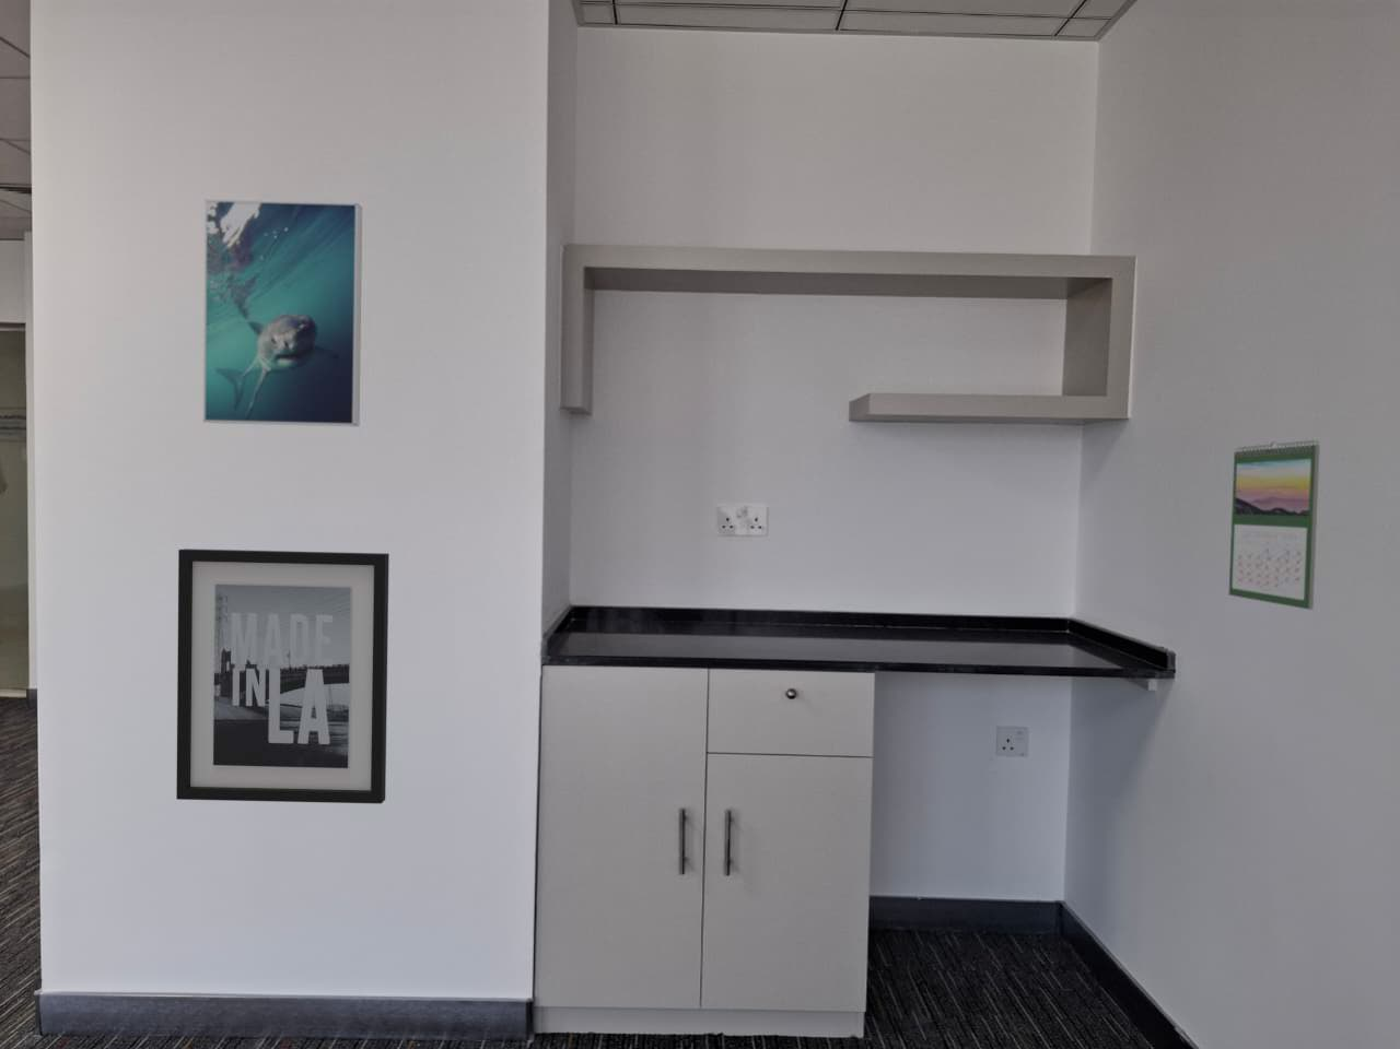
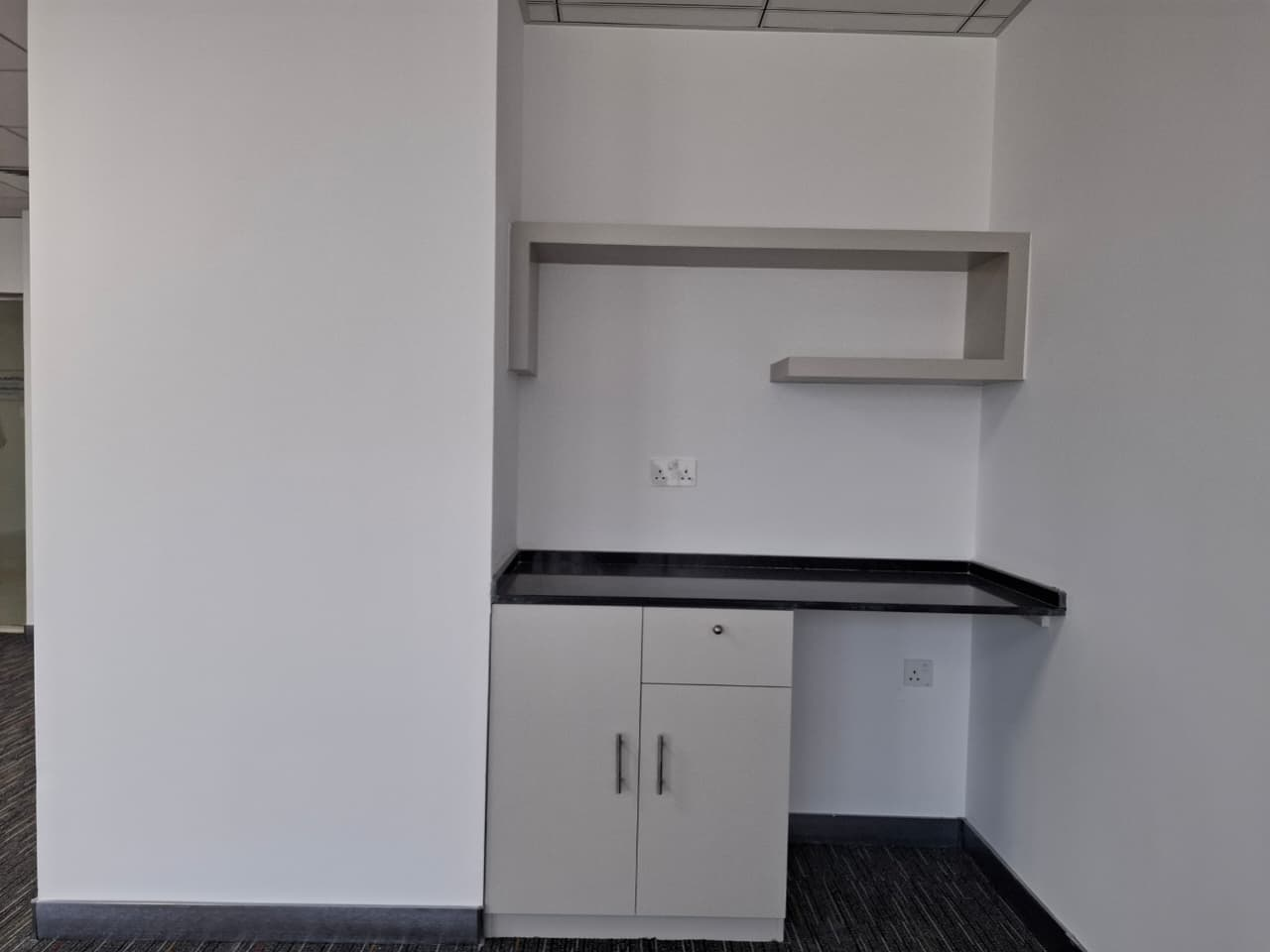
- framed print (282, 314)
- calendar (1271, 521)
- wall art (282, 675)
